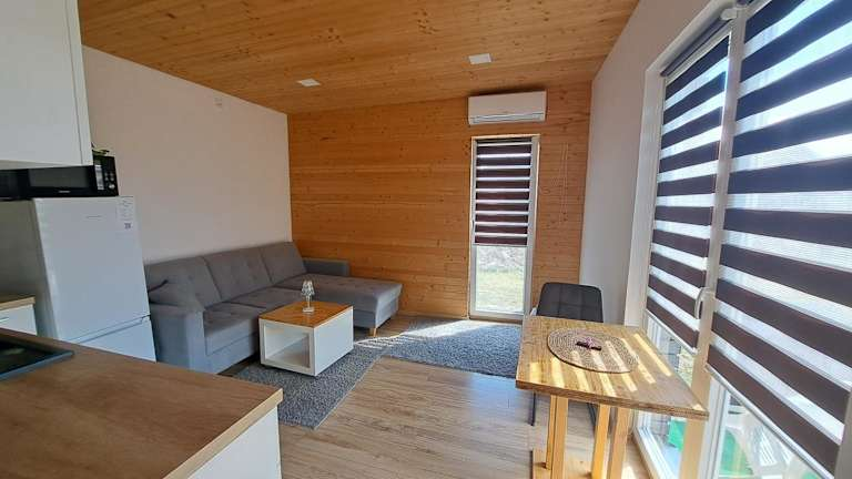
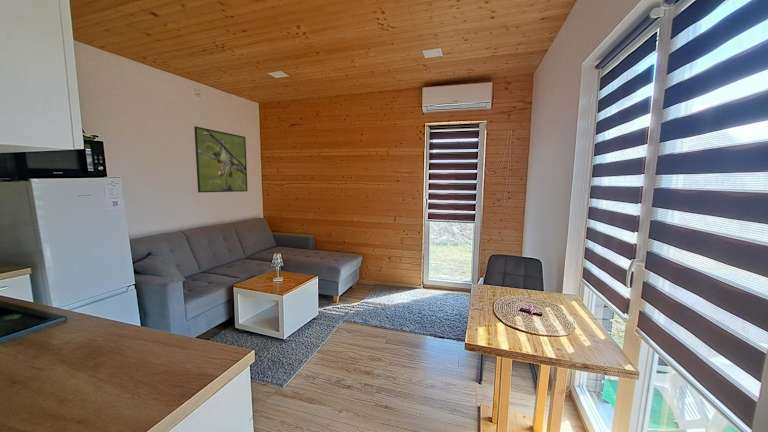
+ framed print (223, 162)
